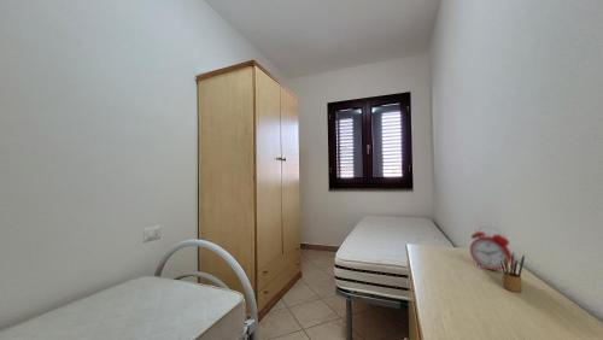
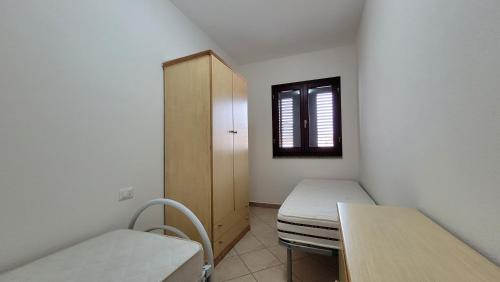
- pencil box (513, 271)
- alarm clock (488, 247)
